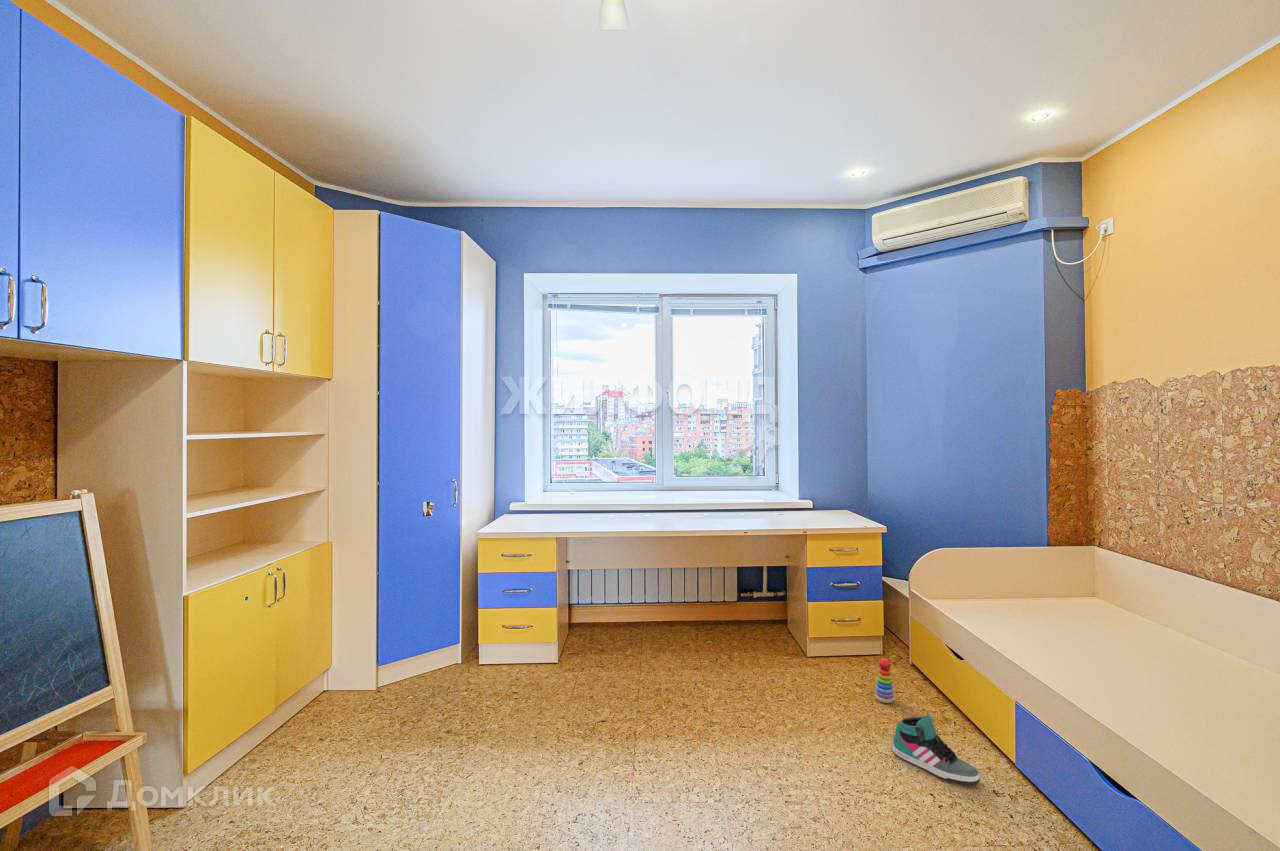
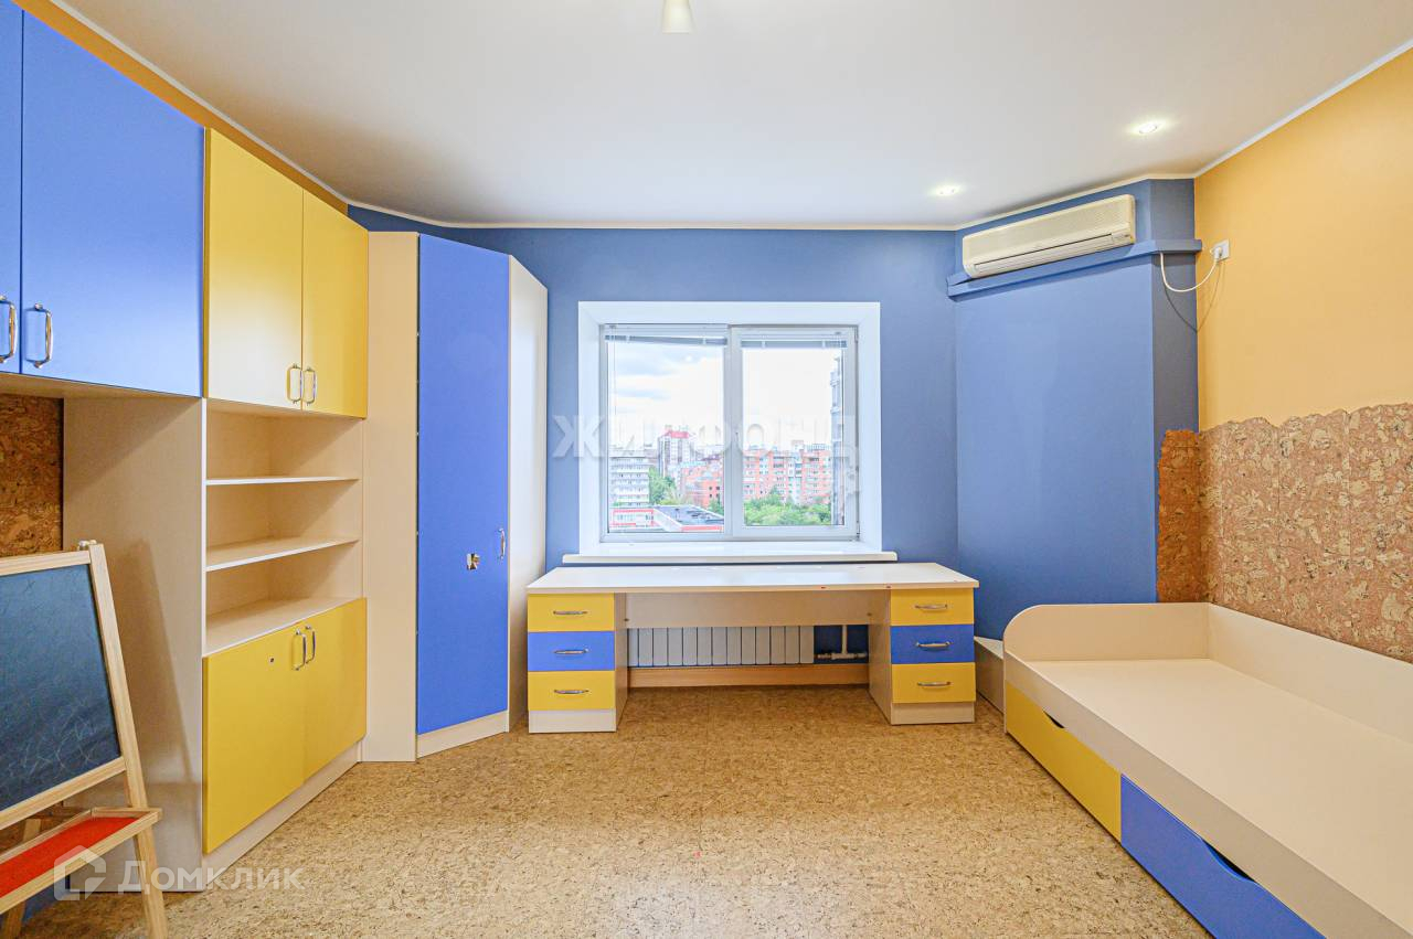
- stacking toy (884, 678)
- sneaker (934, 742)
